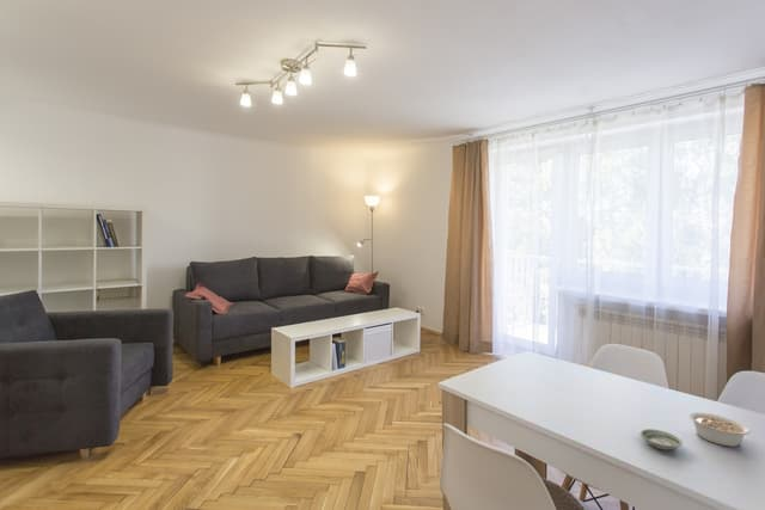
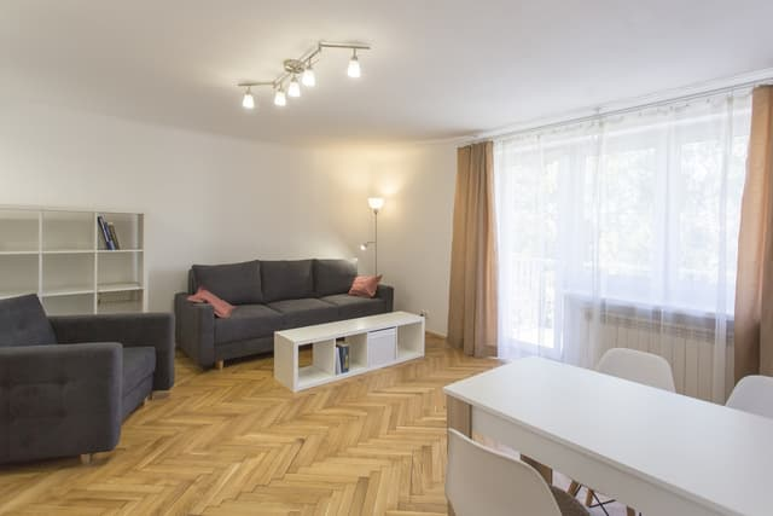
- saucer (660, 441)
- legume (720, 429)
